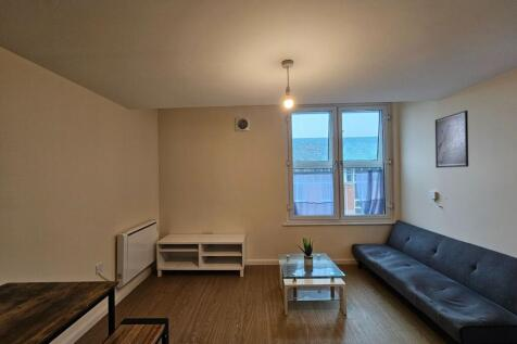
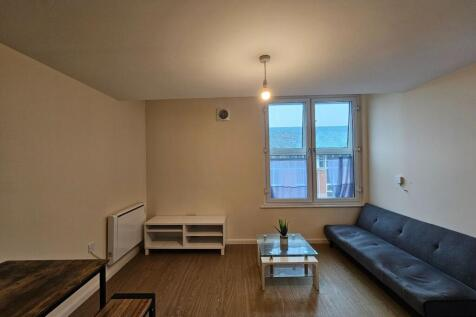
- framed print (450, 141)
